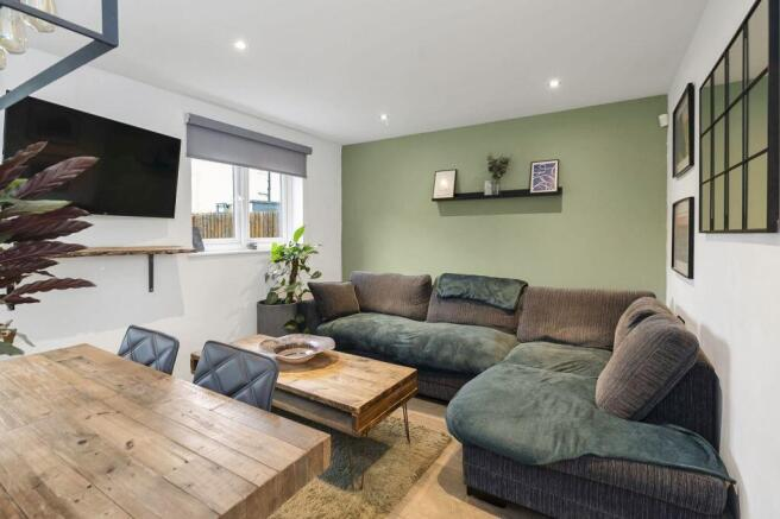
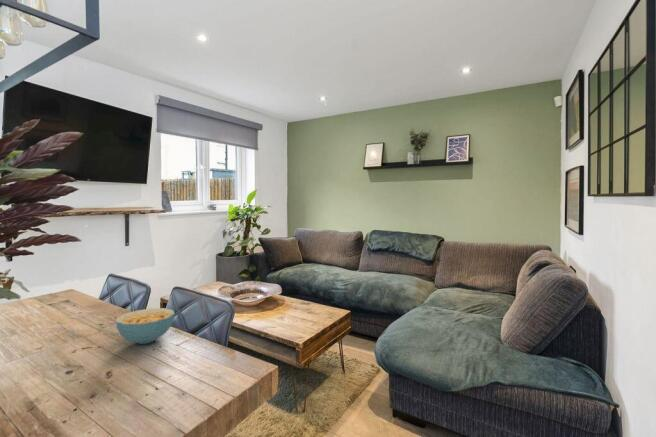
+ cereal bowl (146, 328)
